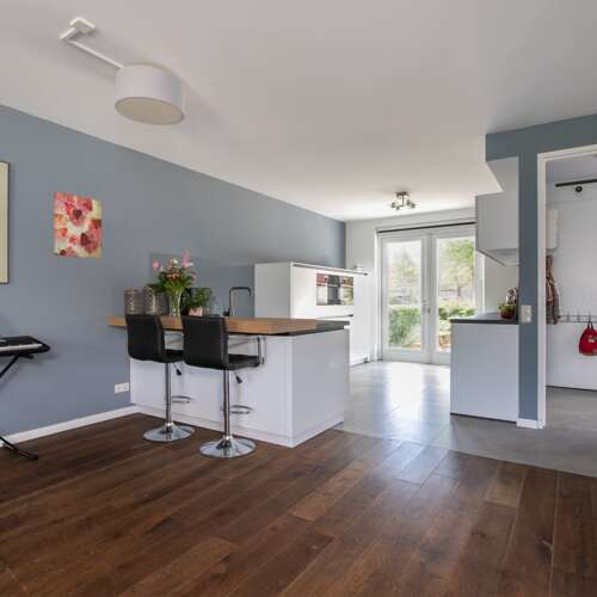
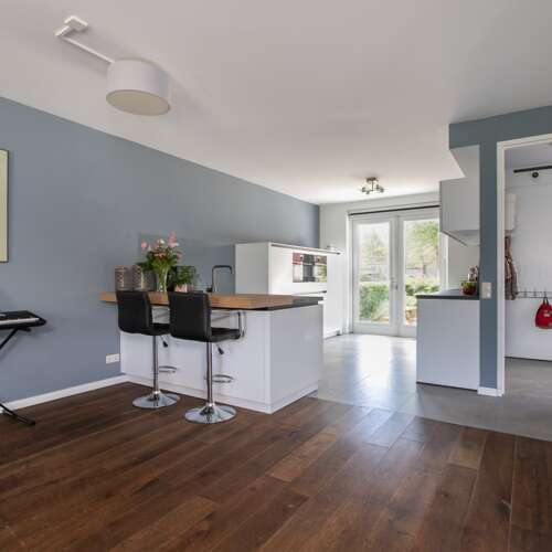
- wall art (78, 227)
